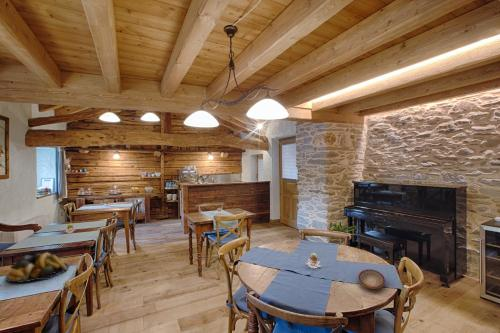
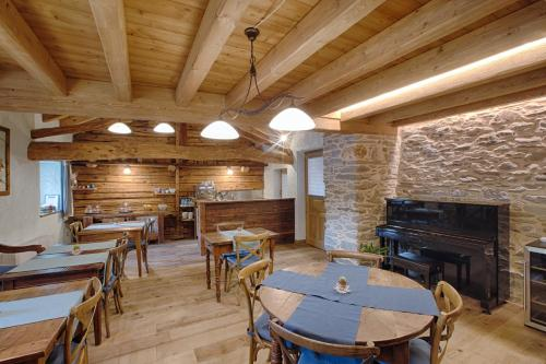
- plate (371, 279)
- fruit bowl (39, 263)
